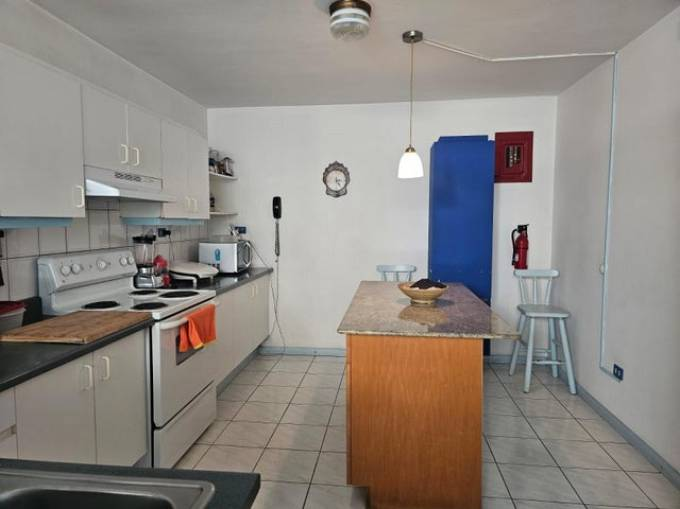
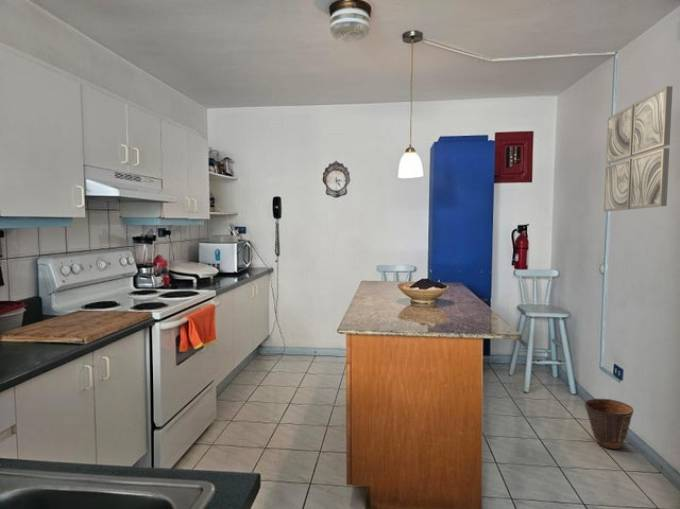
+ wall art (634, 157)
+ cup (607, 424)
